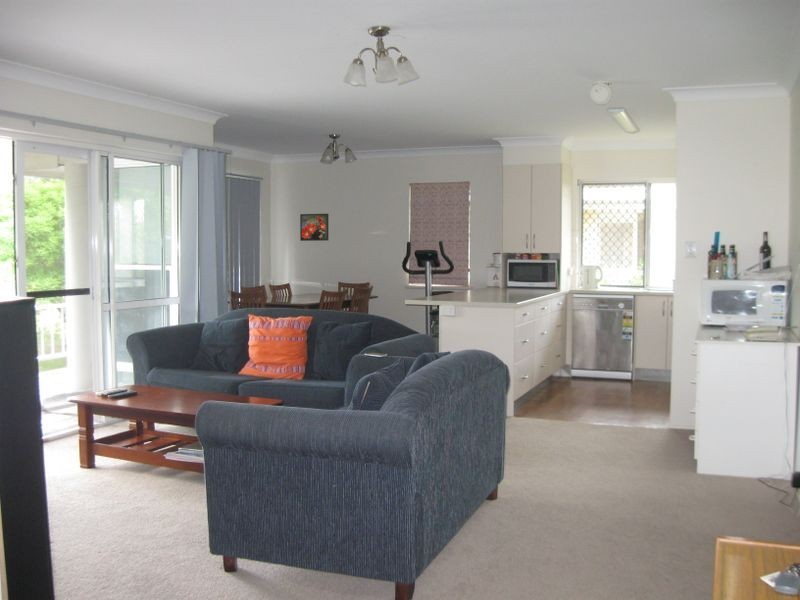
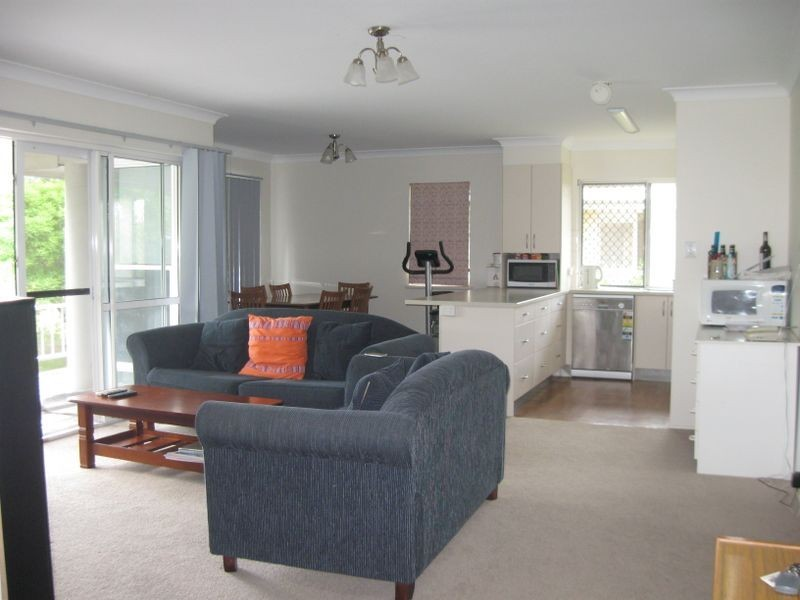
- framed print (314, 227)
